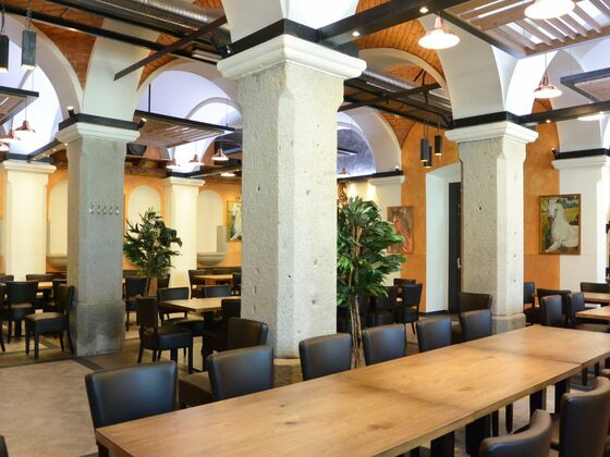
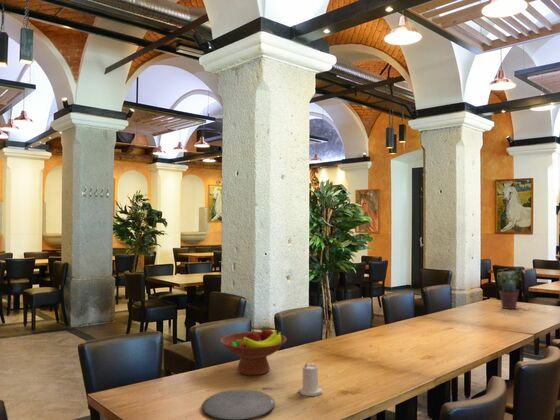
+ potted plant (510, 288)
+ fruit bowl (253, 348)
+ plate (238, 404)
+ candle (310, 377)
